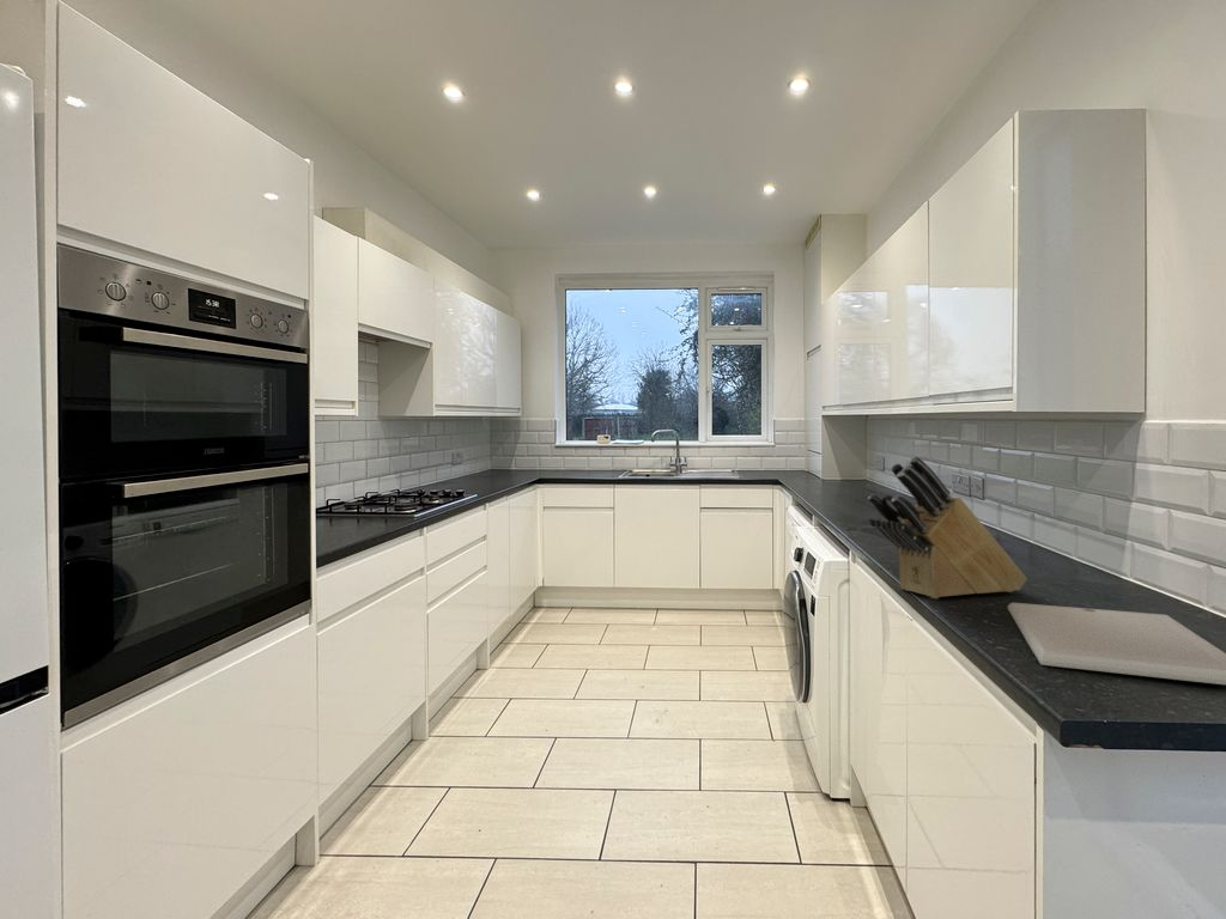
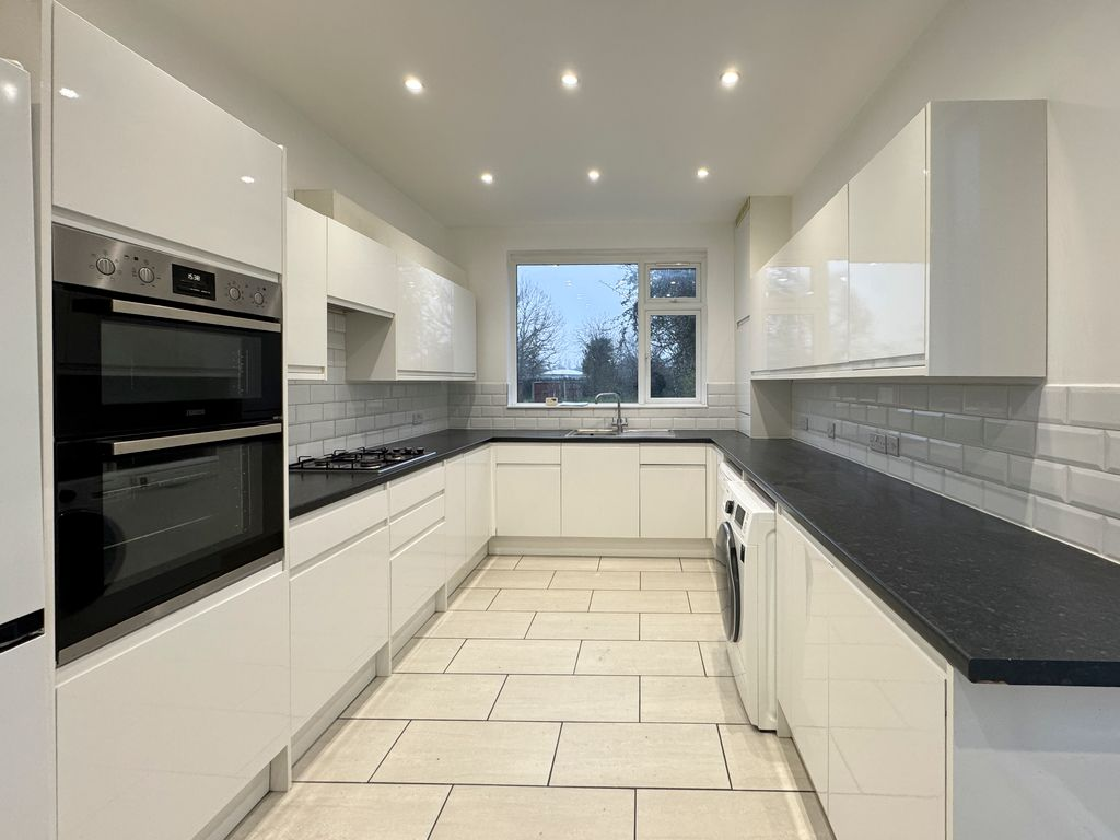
- knife block (946, 524)
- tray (1111, 637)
